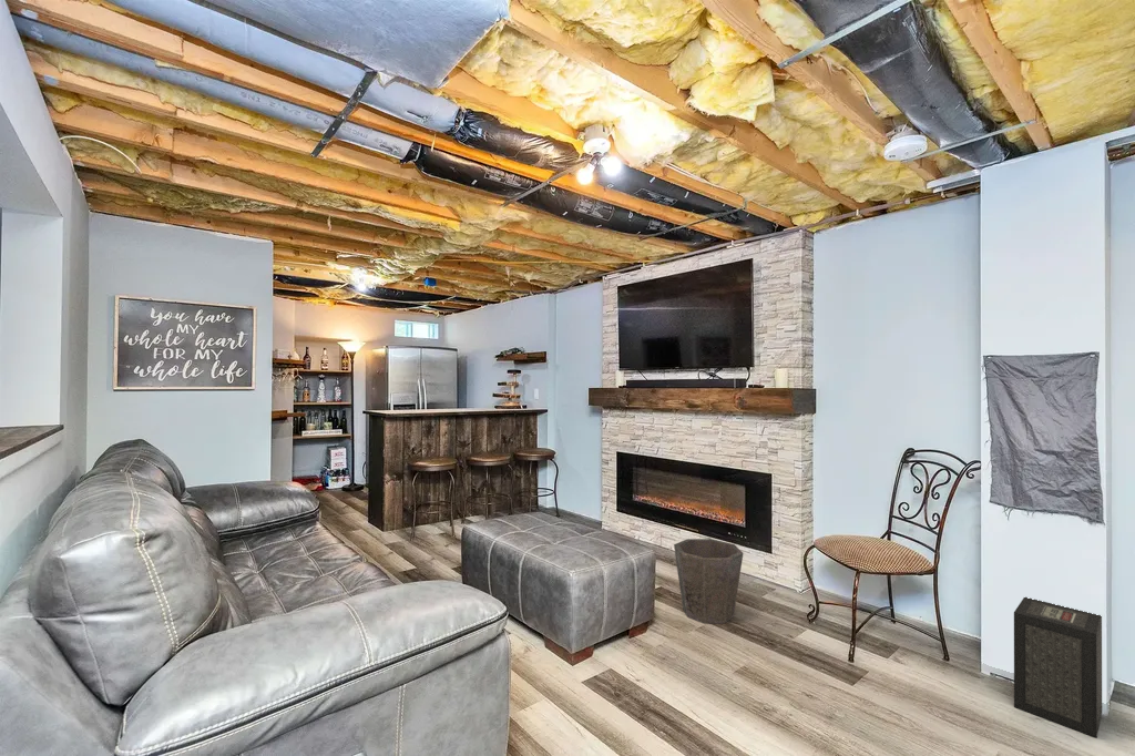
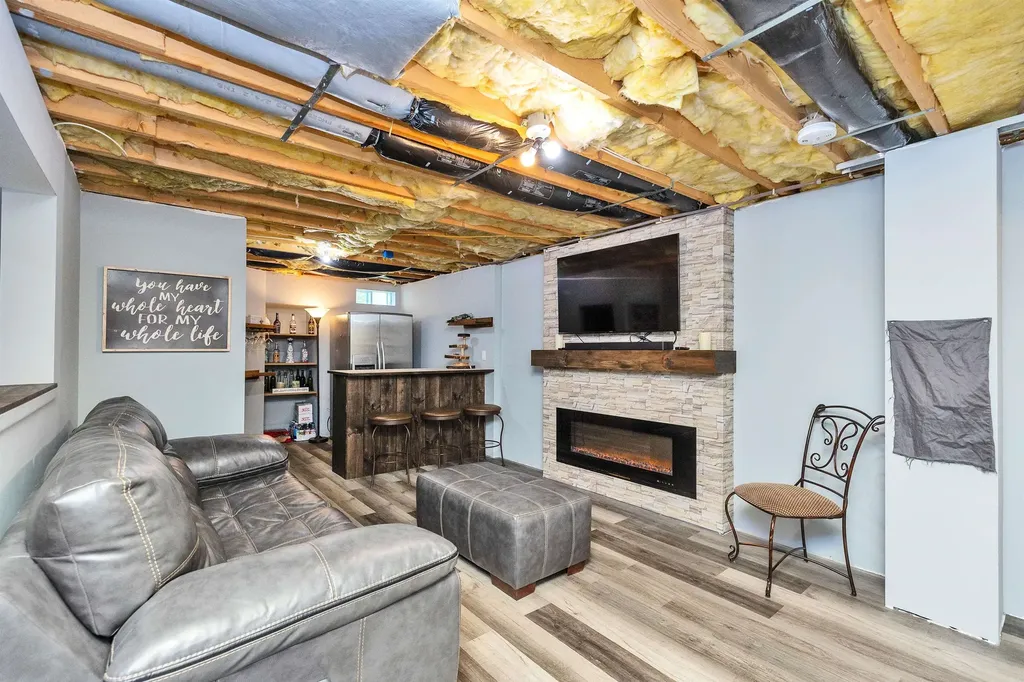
- waste bin (707, 580)
- speaker (1057, 661)
